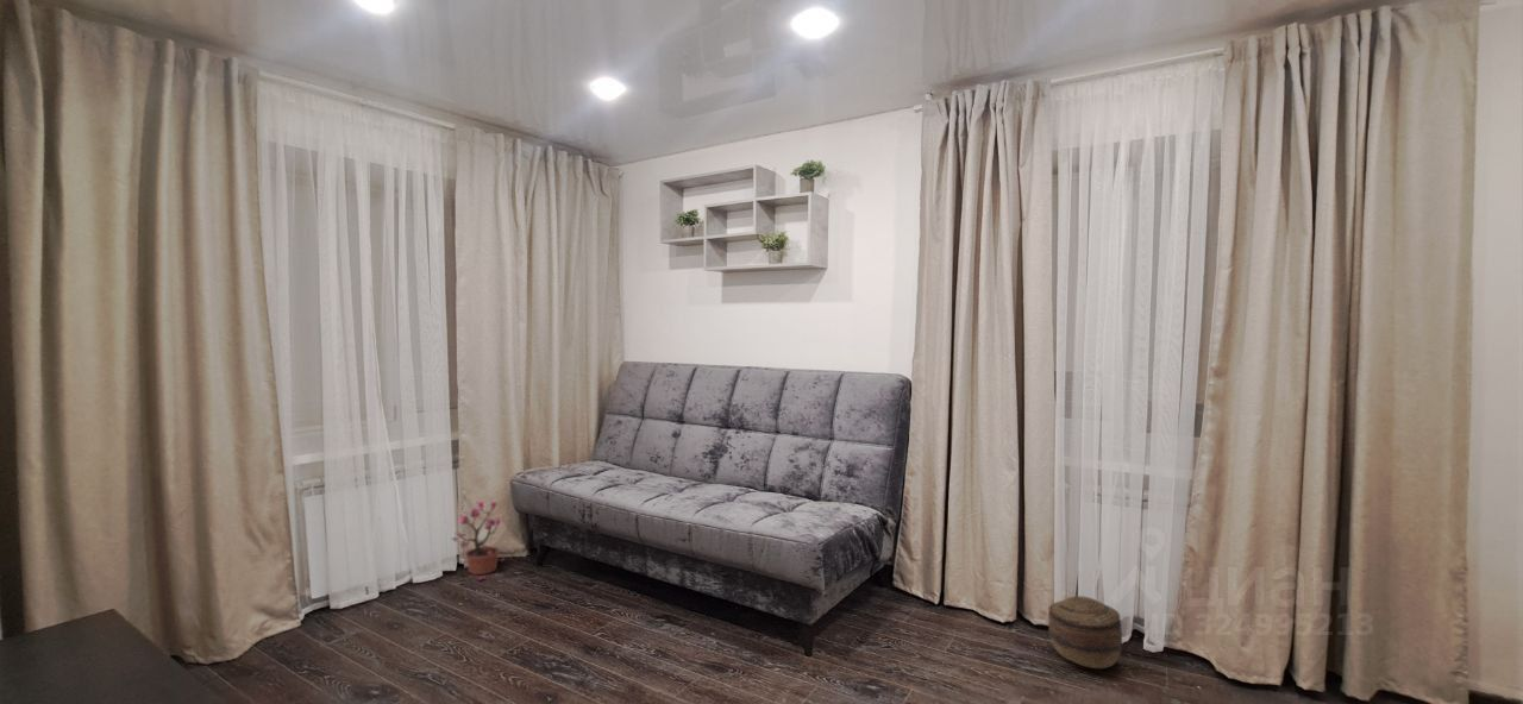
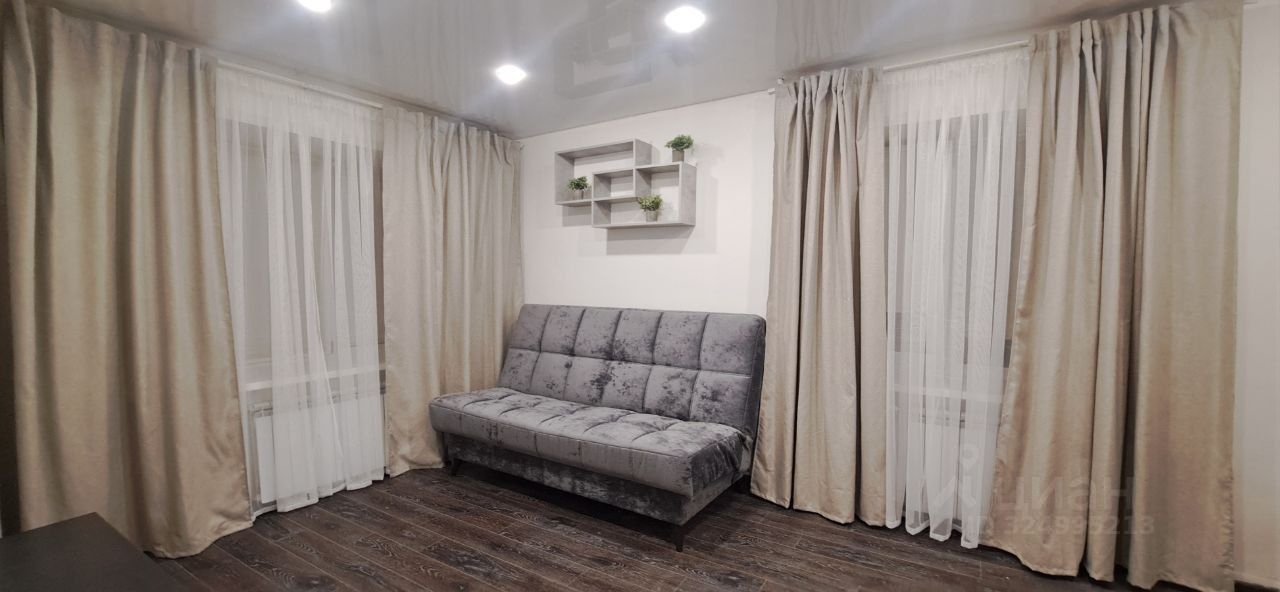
- potted plant (485, 536)
- basket (1084, 629)
